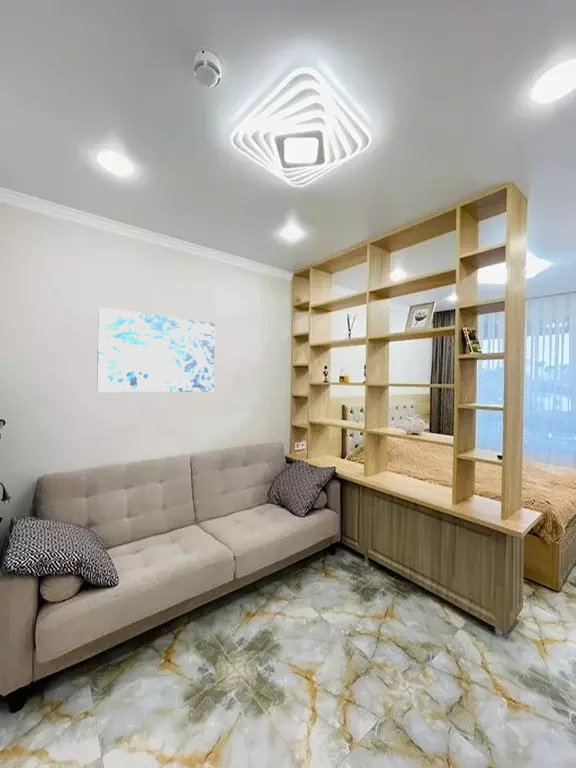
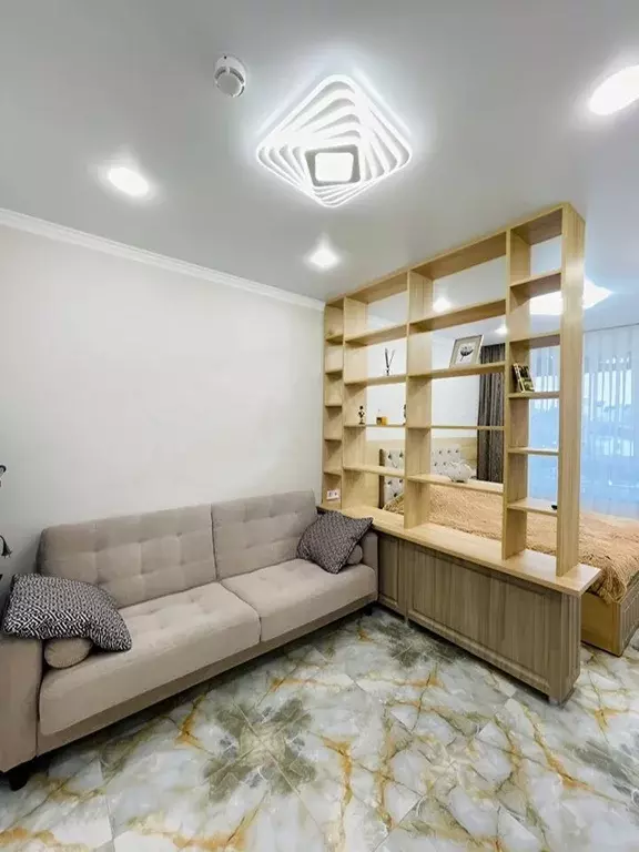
- wall art (161, 354)
